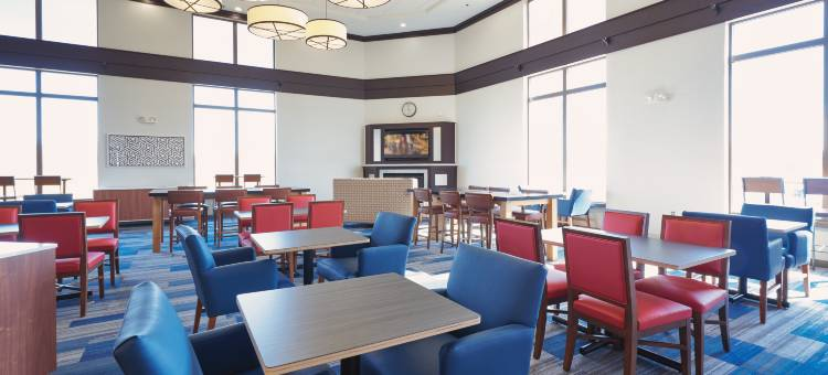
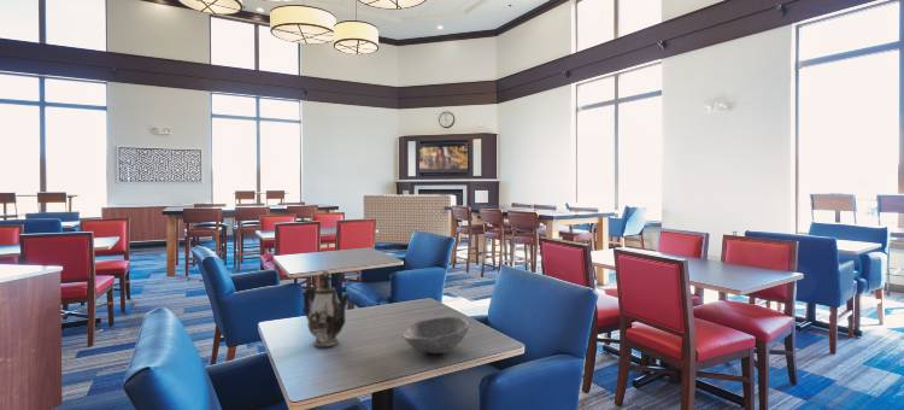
+ teapot (327, 308)
+ bowl (435, 336)
